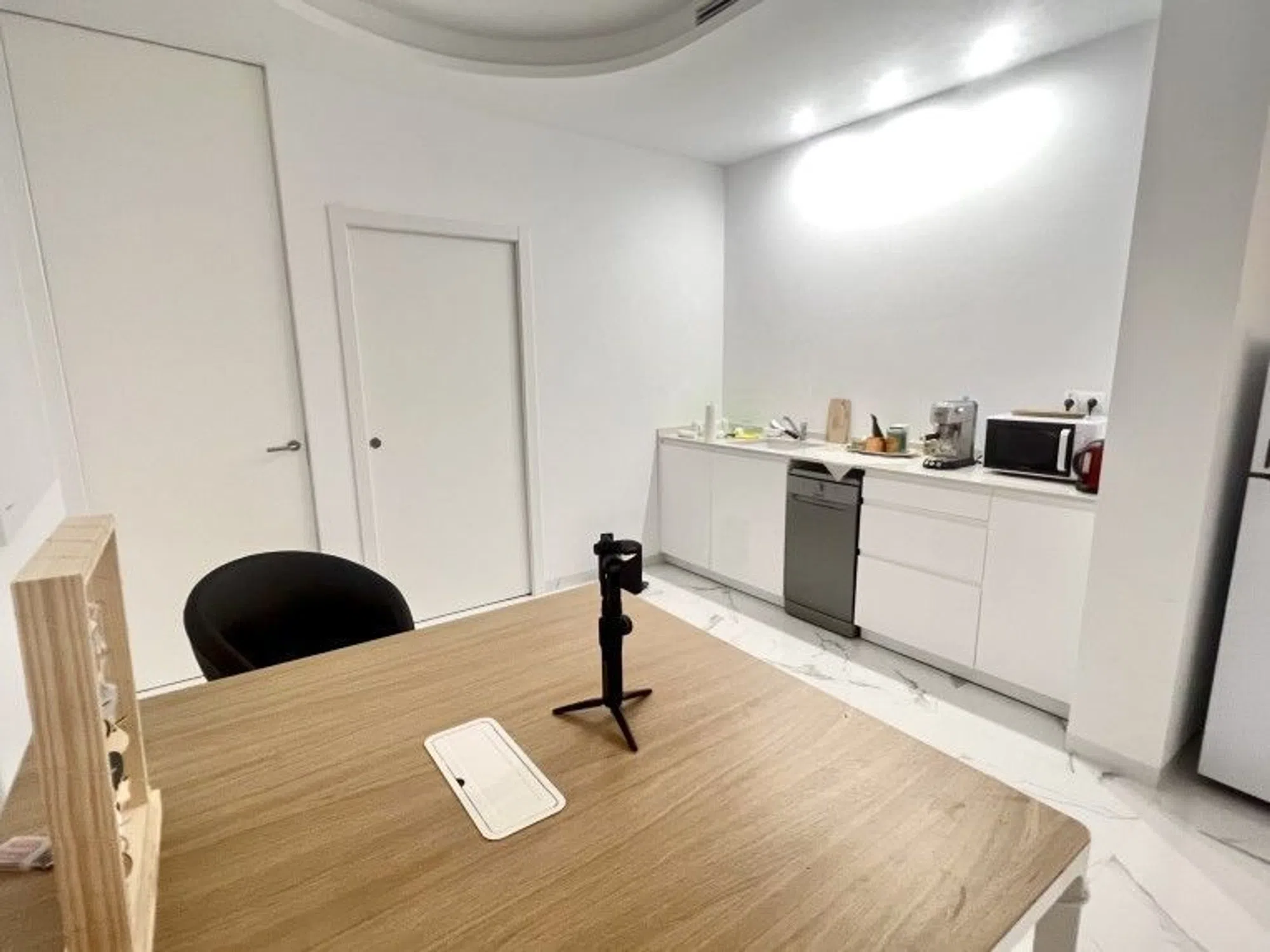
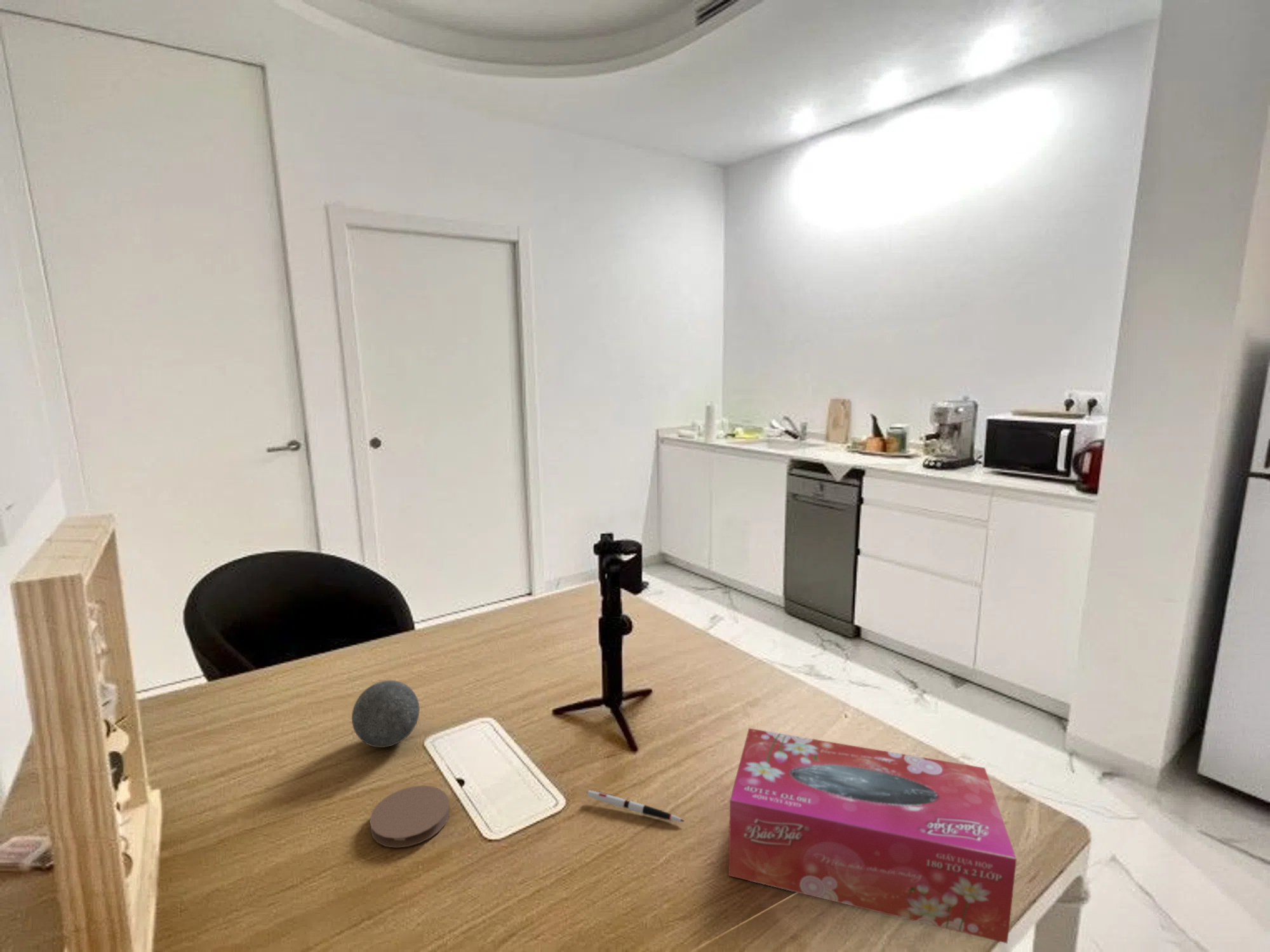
+ tissue box (859, 820)
+ pen (634, 806)
+ coaster (410, 814)
+ decorative ball (386, 713)
